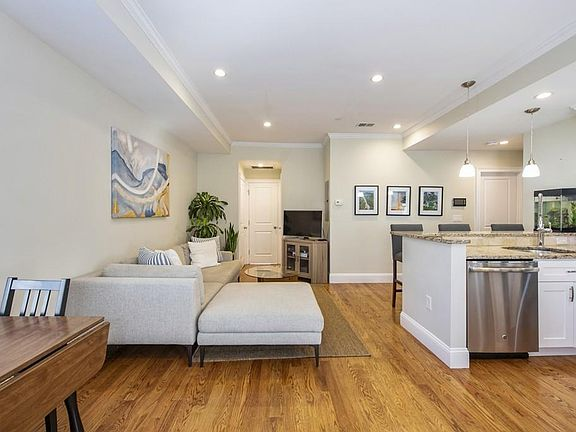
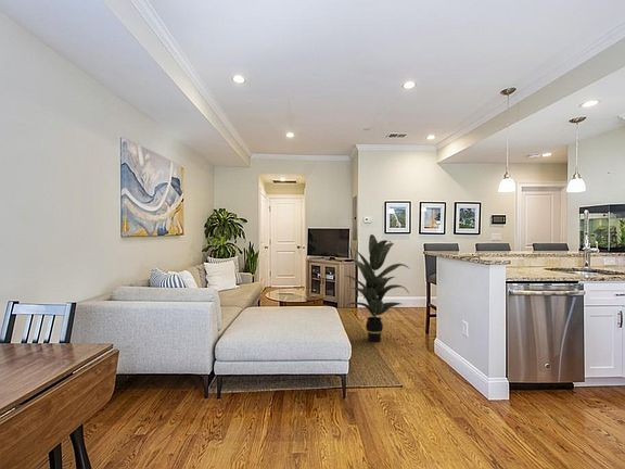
+ indoor plant (375, 286)
